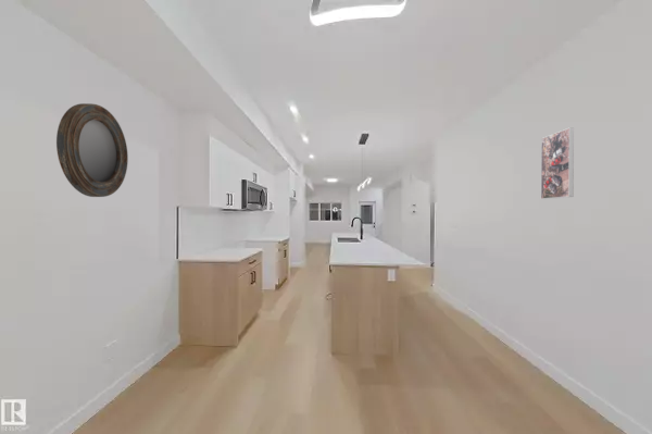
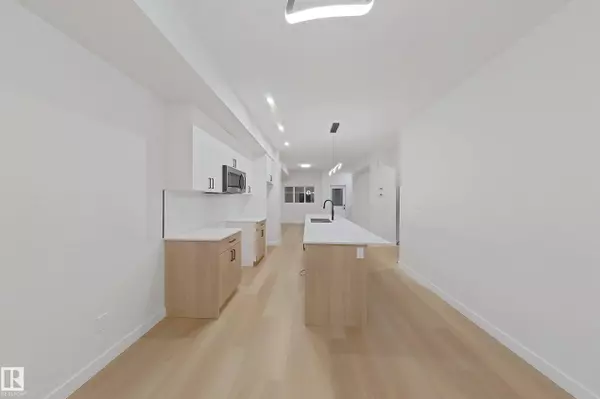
- home mirror (97, 151)
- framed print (555, 165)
